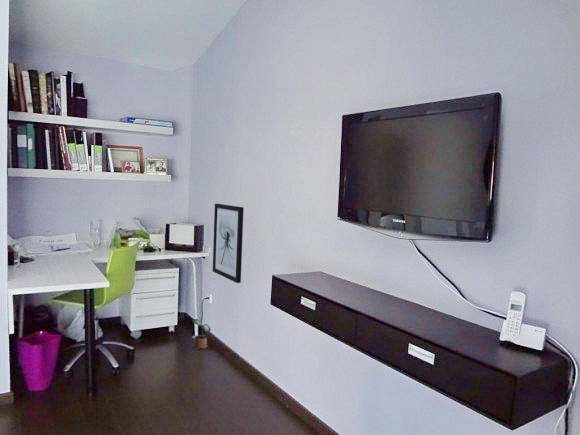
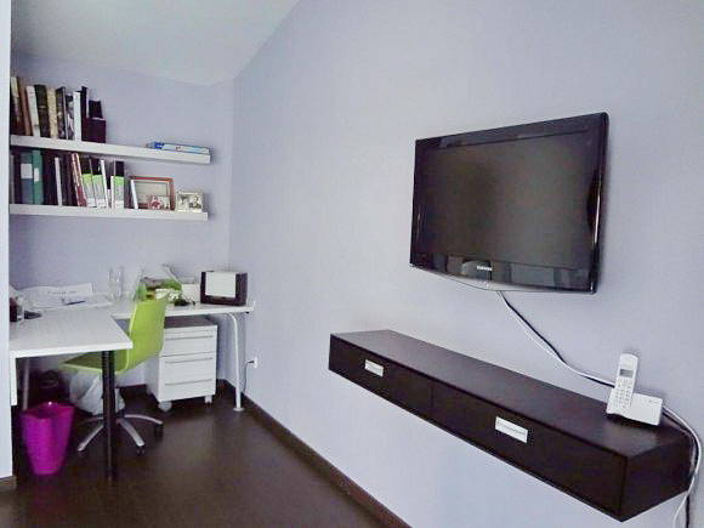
- potted plant (201, 334)
- wall art (227, 241)
